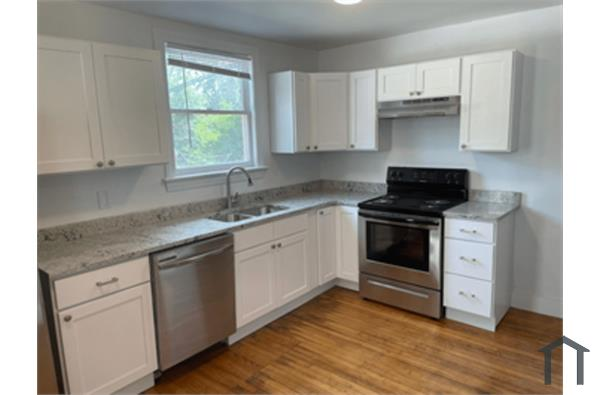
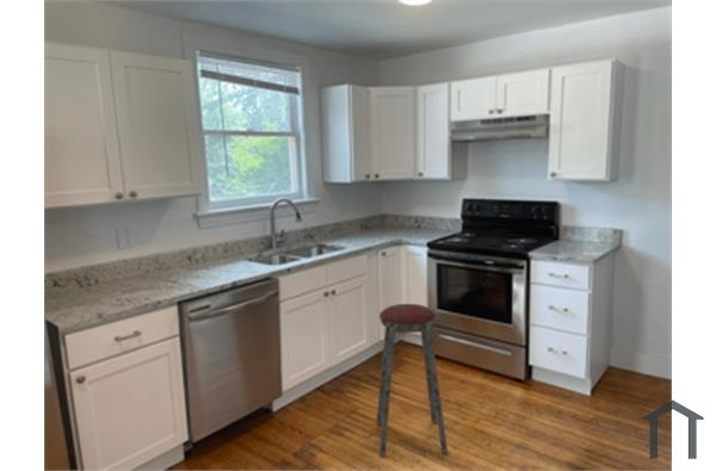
+ music stool (391, 371)
